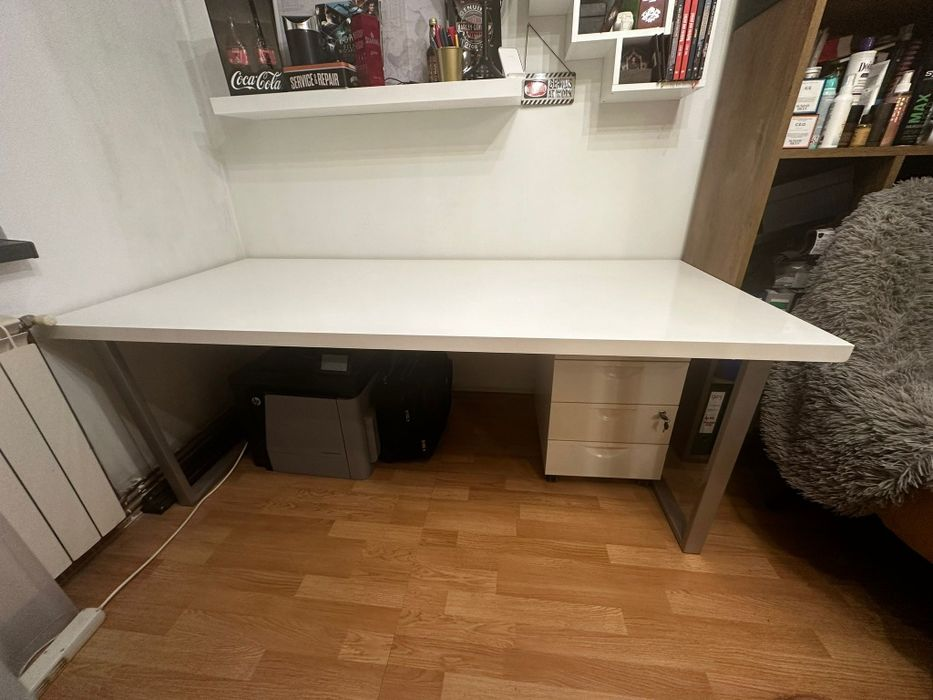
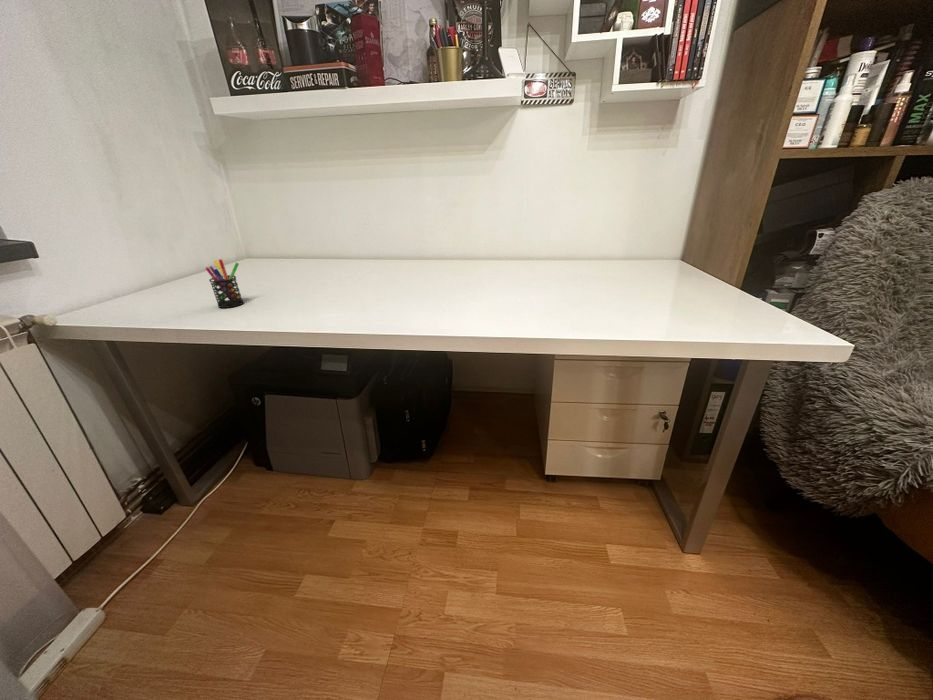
+ pen holder (227, 281)
